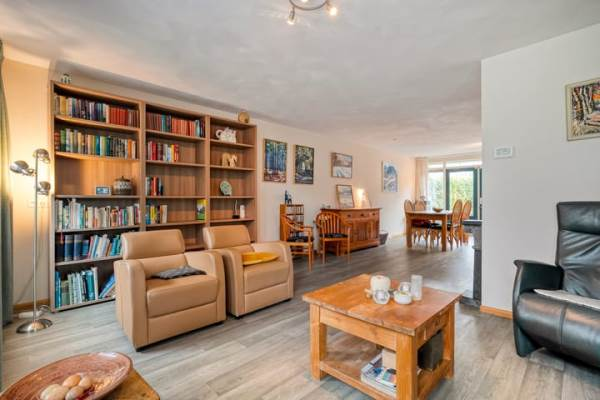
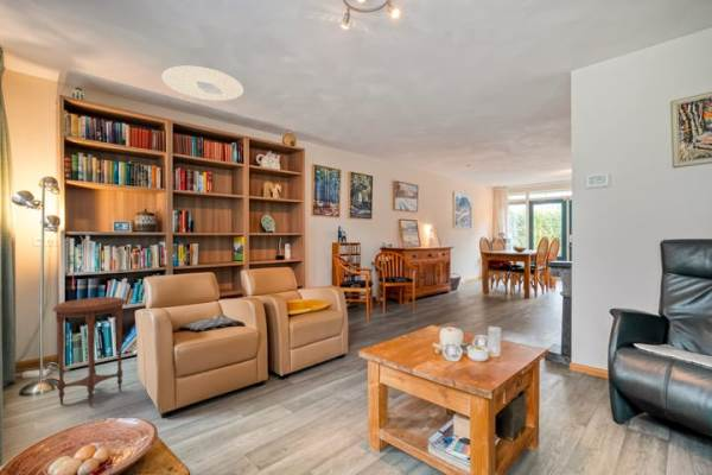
+ side table (91, 349)
+ ceiling light (204, 81)
